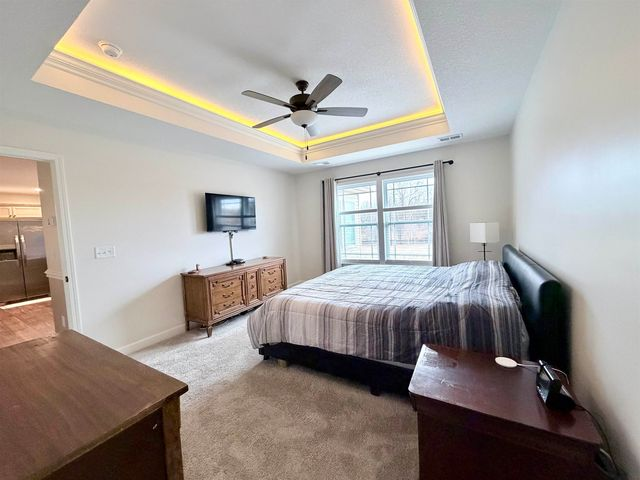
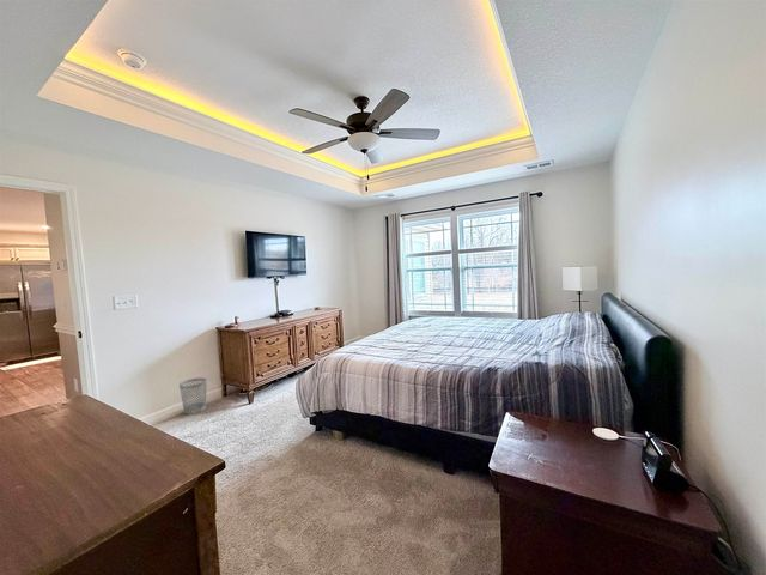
+ wastebasket (194, 395)
